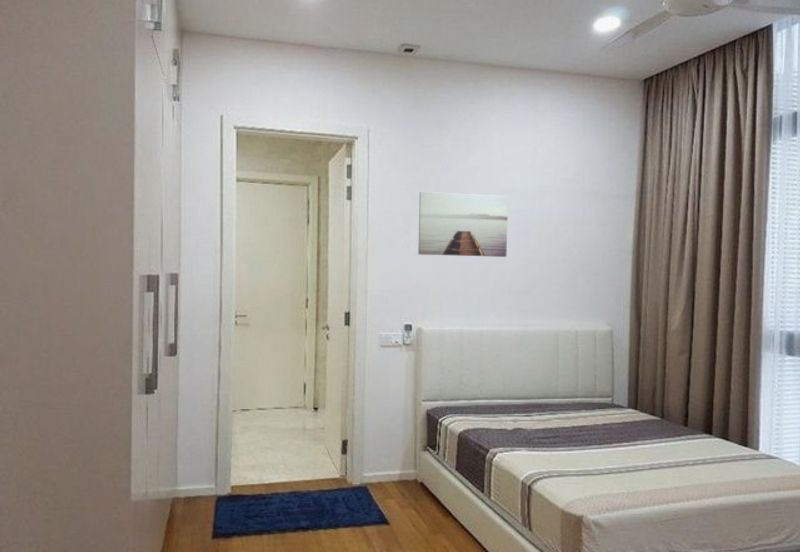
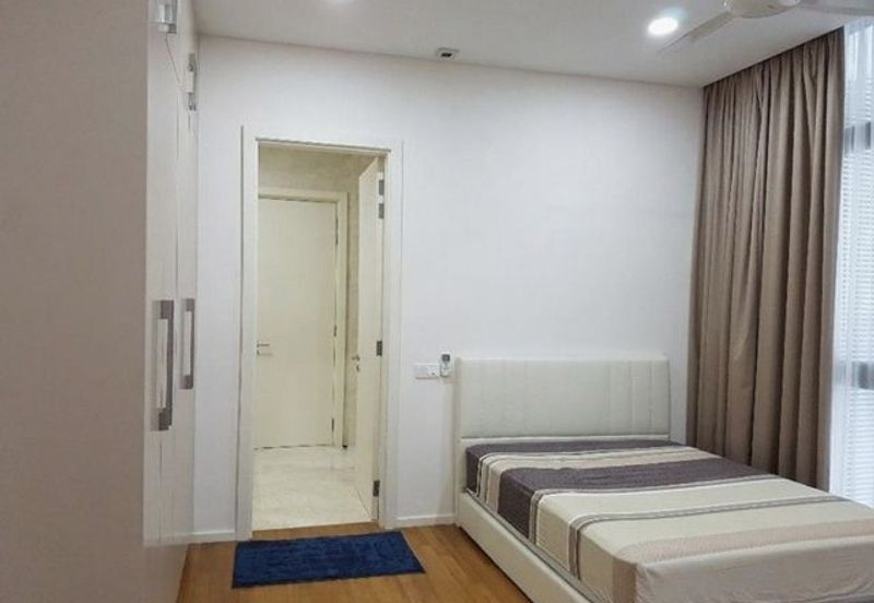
- wall art (463, 224)
